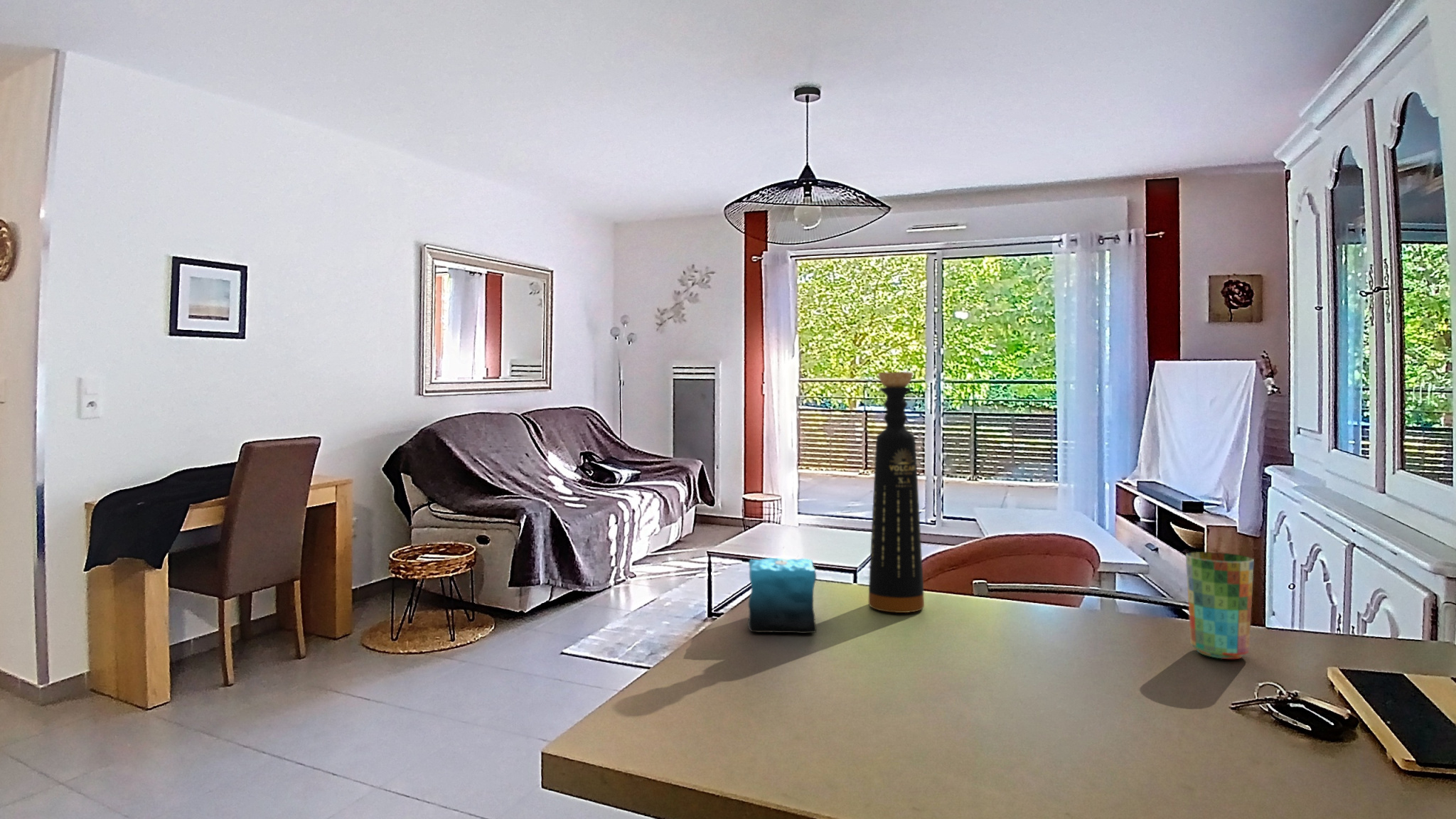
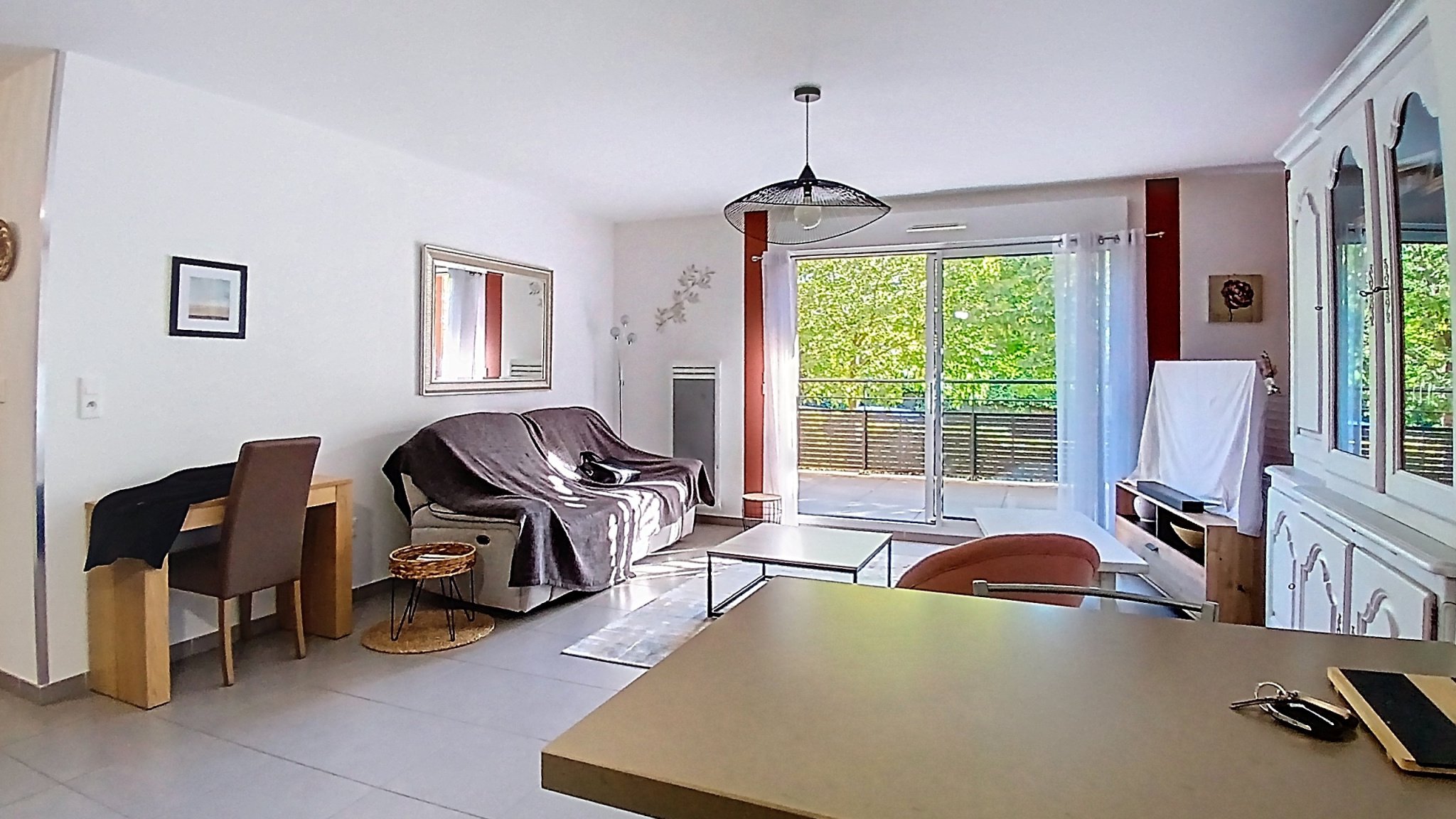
- cup (1219, 604)
- bottle (896, 489)
- candle (781, 581)
